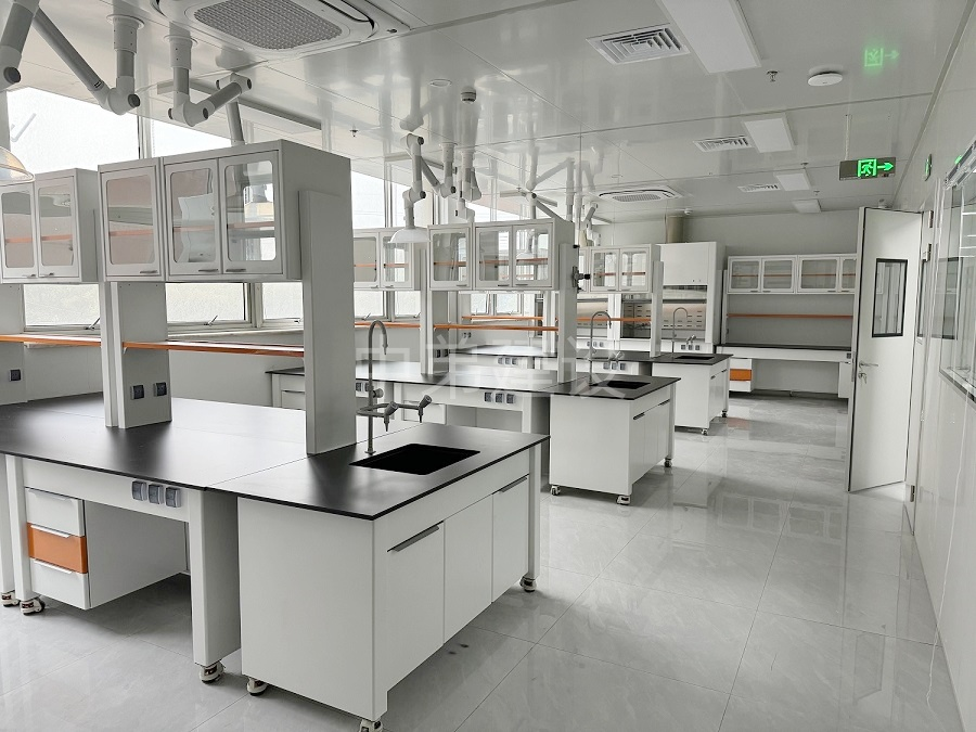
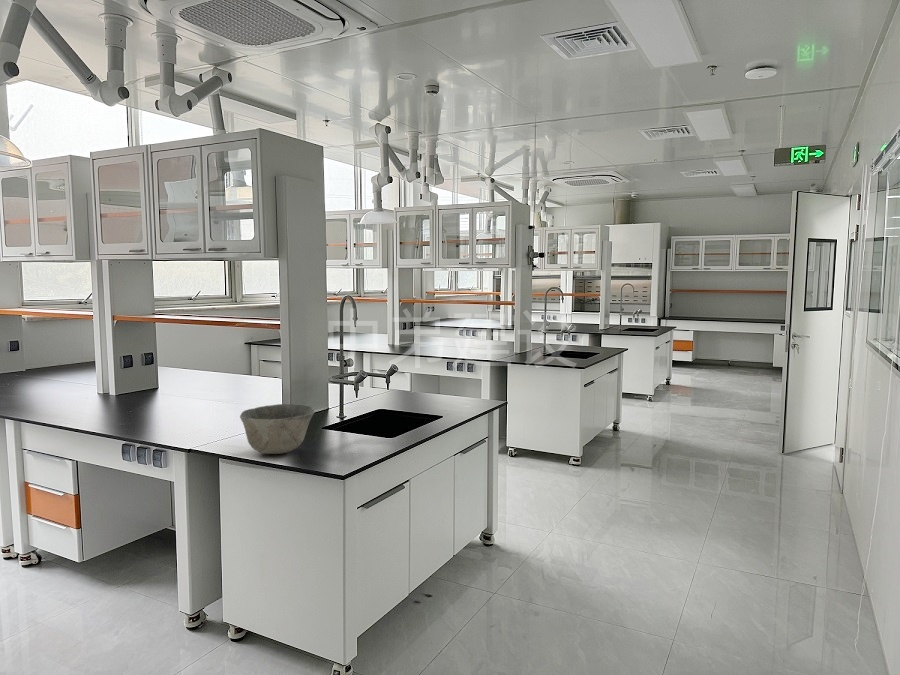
+ bowl (278, 431)
